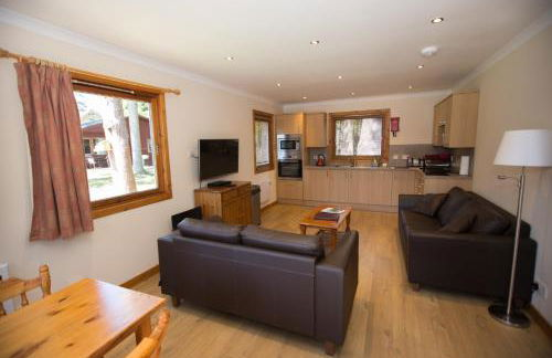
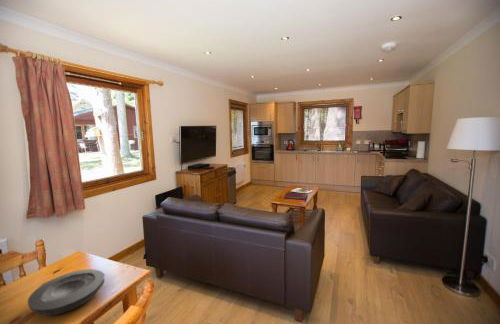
+ plate (69, 293)
